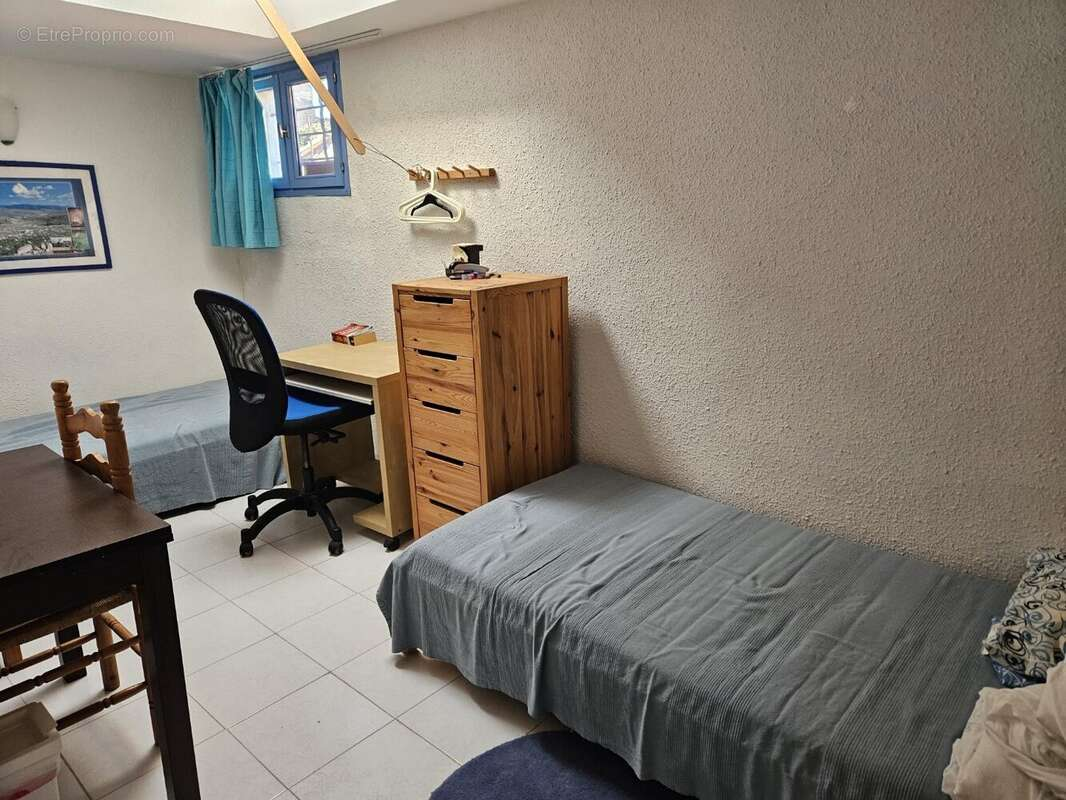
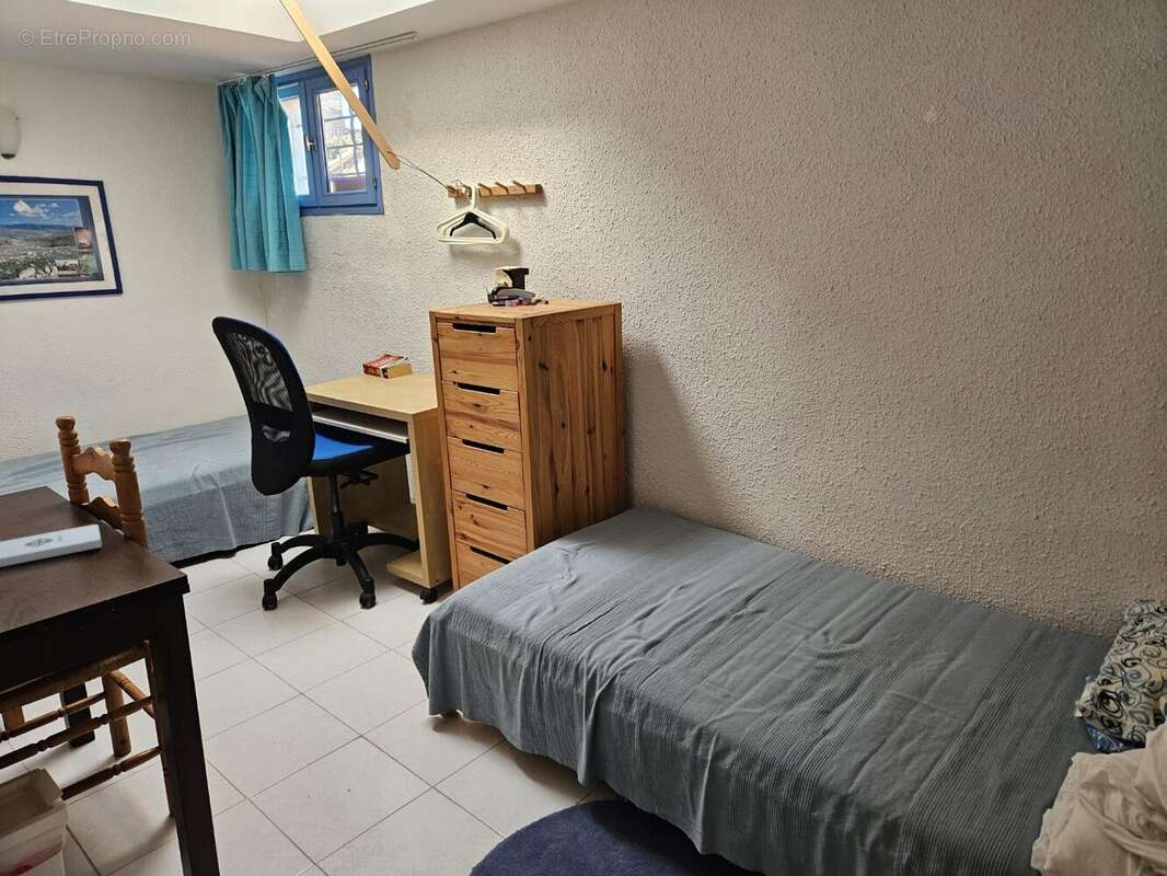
+ notepad (43, 545)
